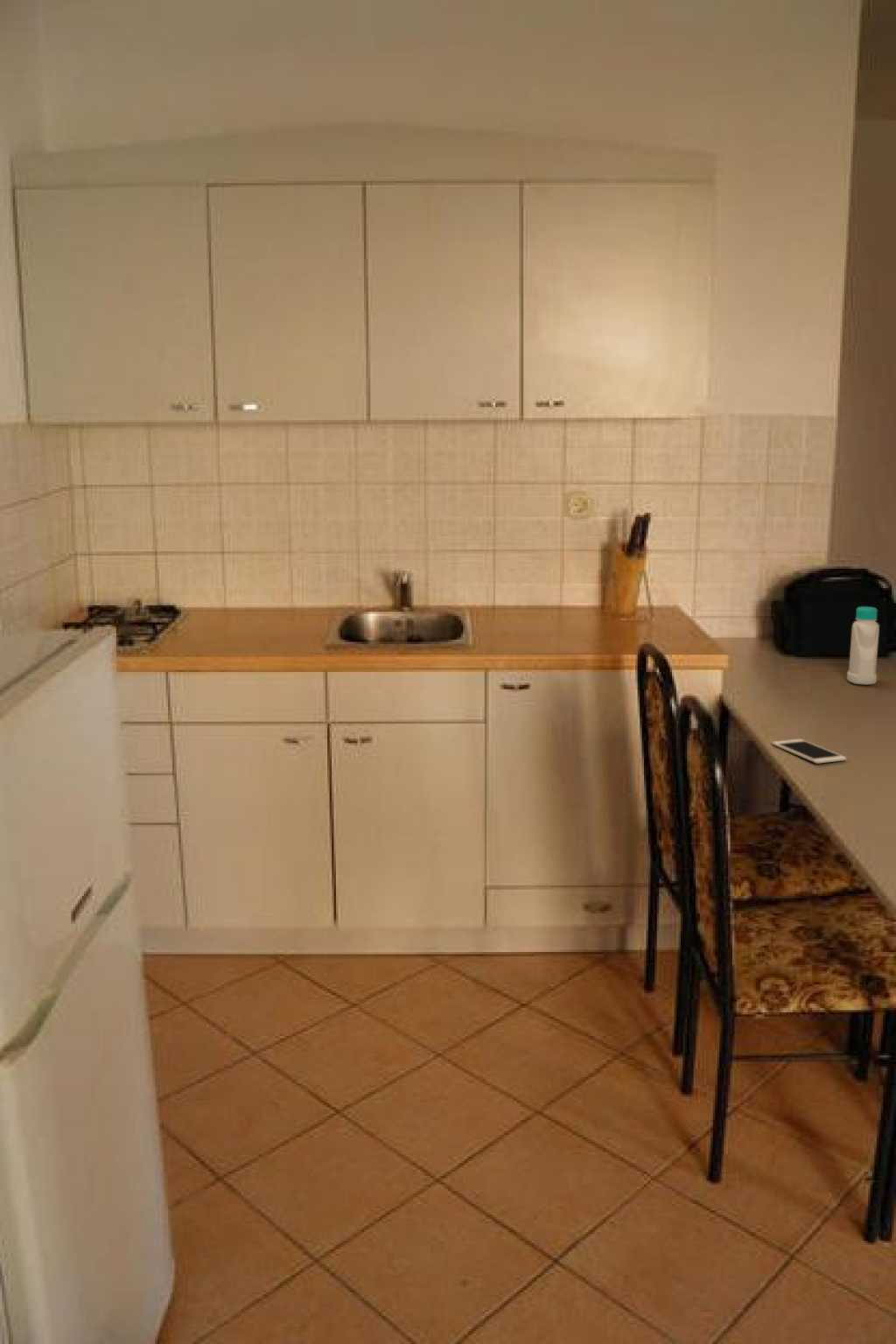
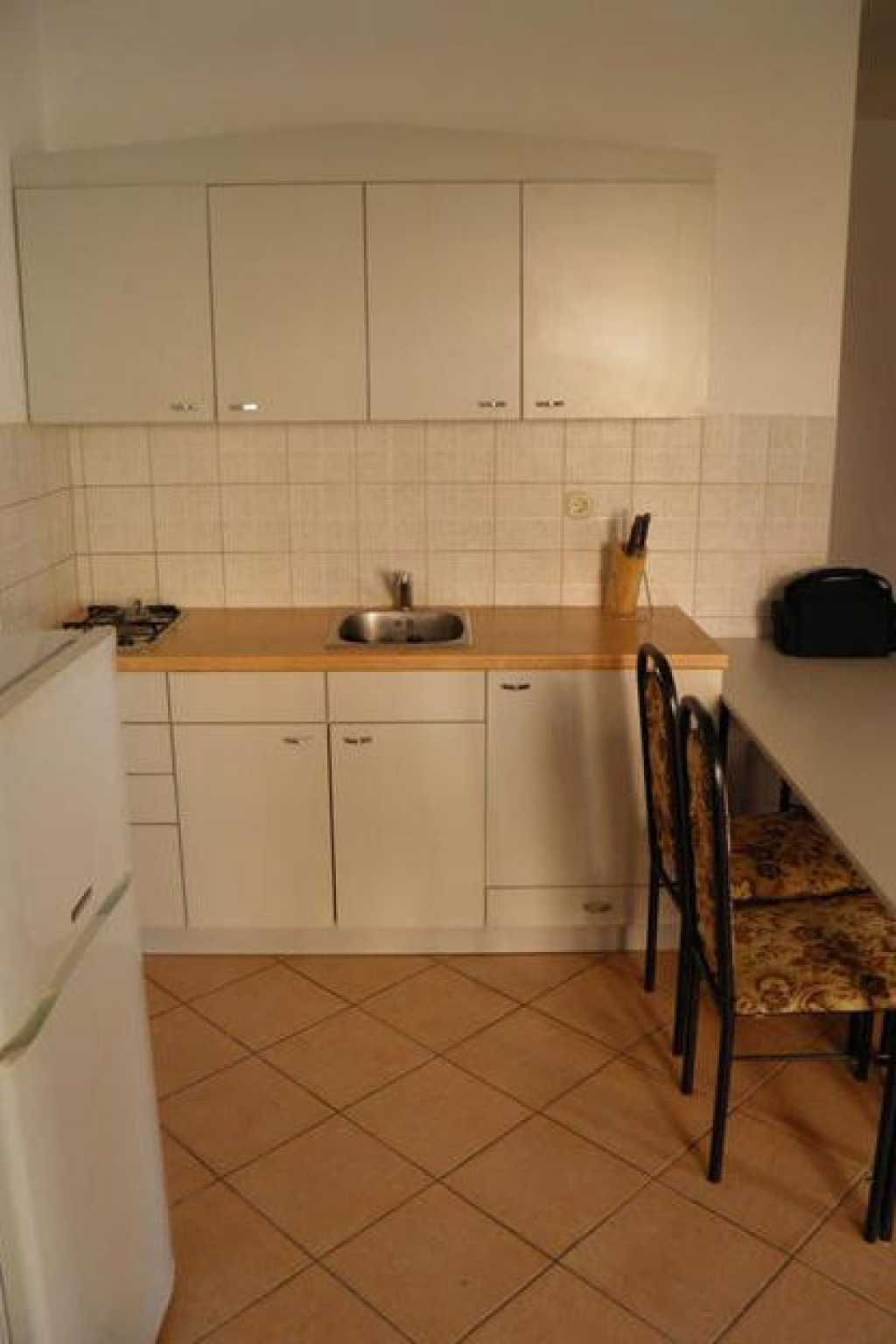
- cell phone (808, 751)
- bottle (864, 645)
